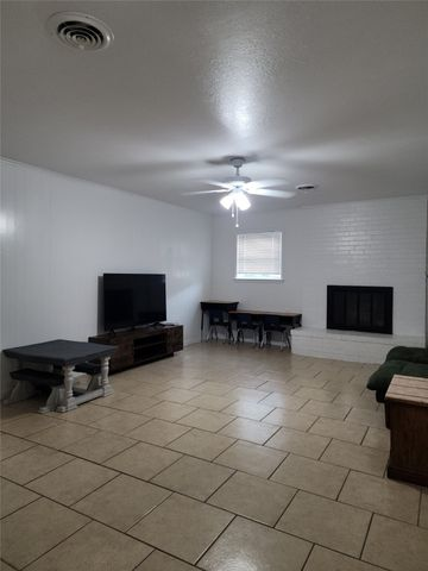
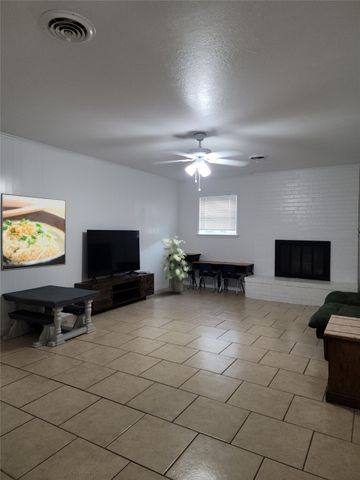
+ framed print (36, 232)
+ indoor plant (174, 264)
